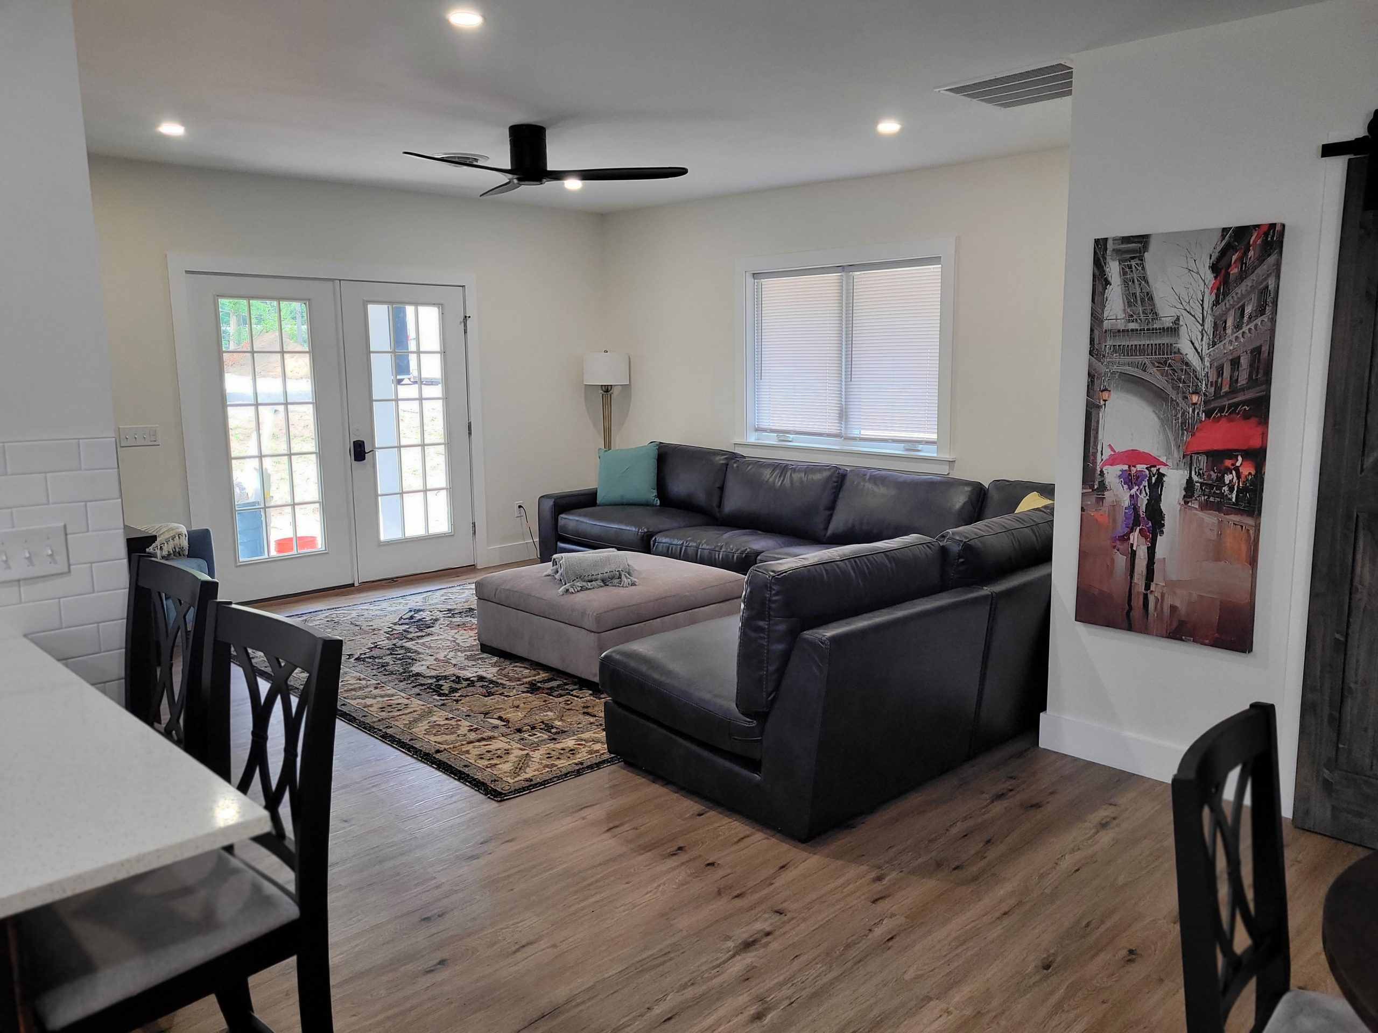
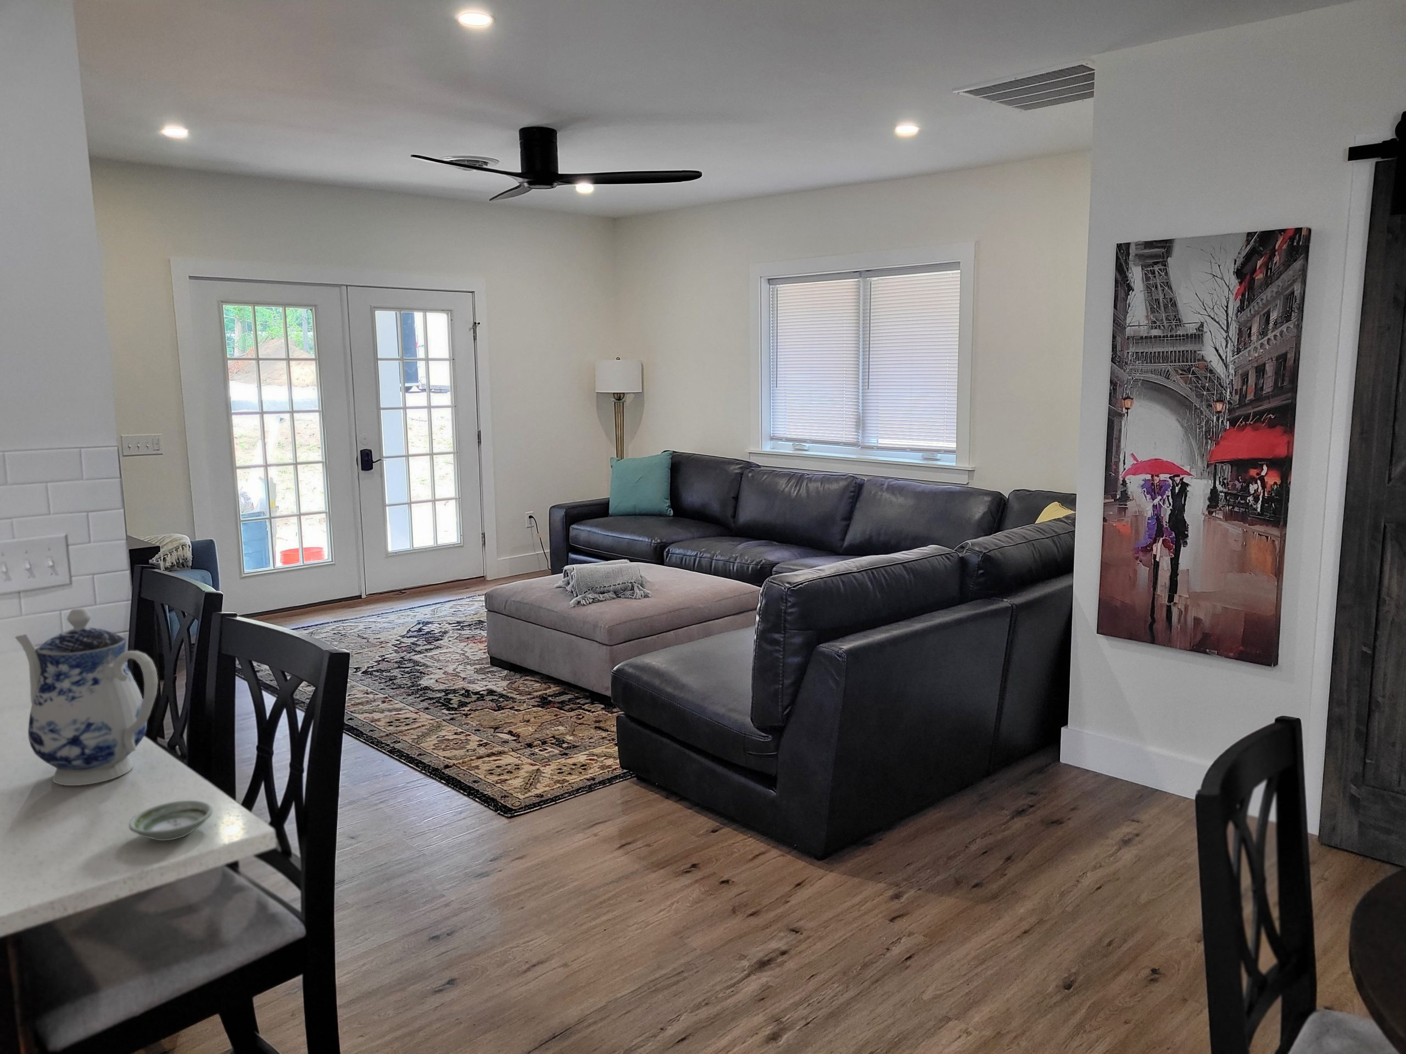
+ teapot (85, 691)
+ saucer (172, 824)
